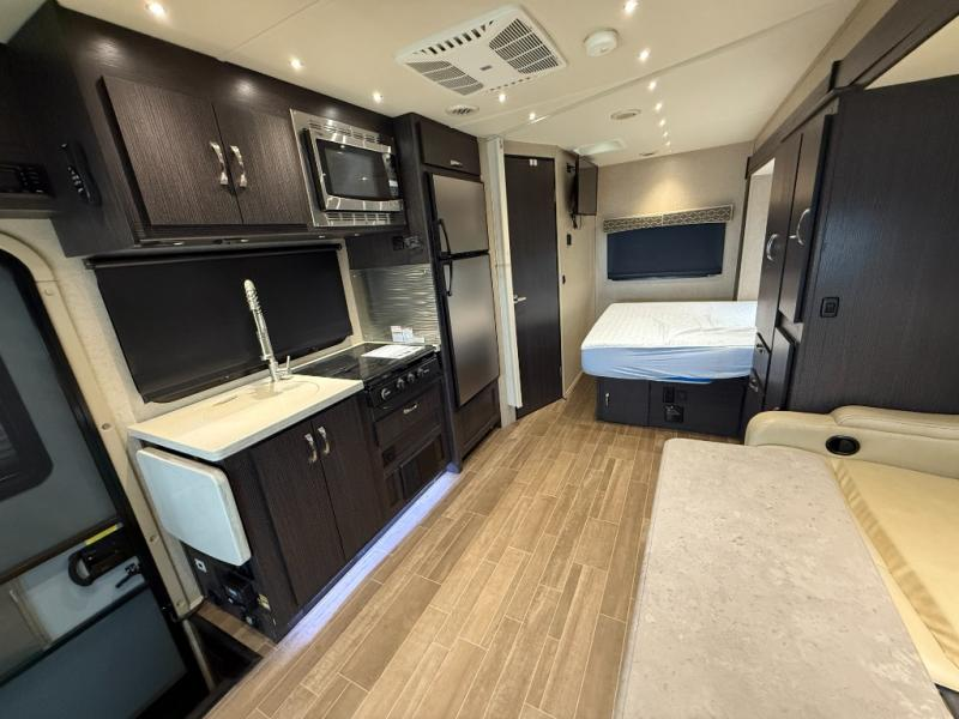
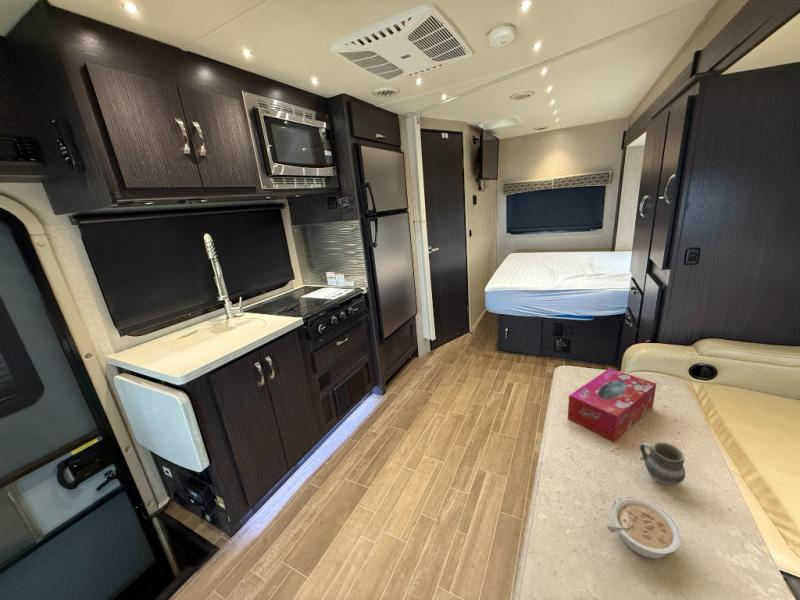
+ legume (643, 530)
+ cup (661, 462)
+ tissue box (611, 401)
